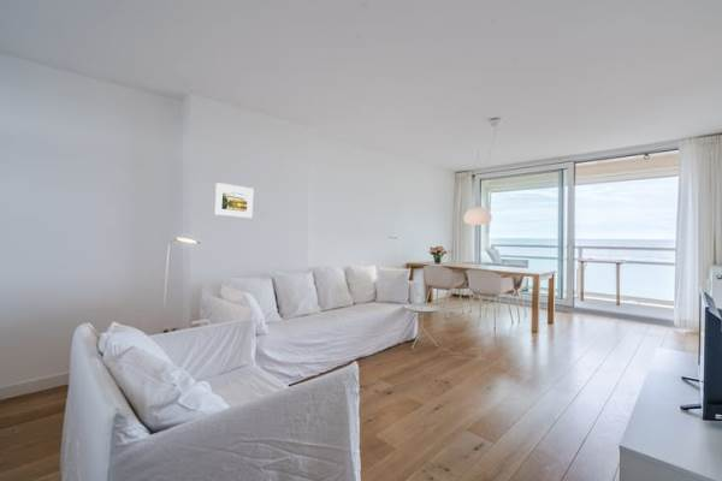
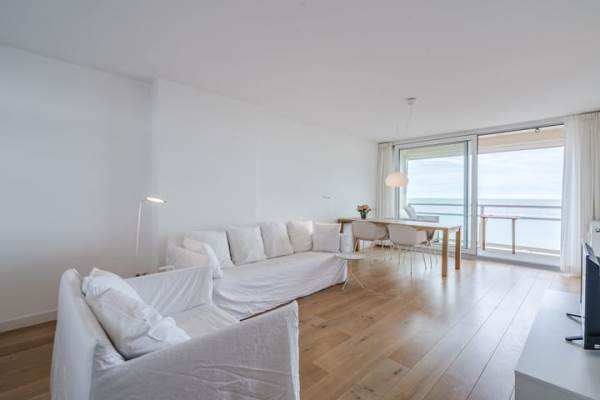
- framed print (235, 201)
